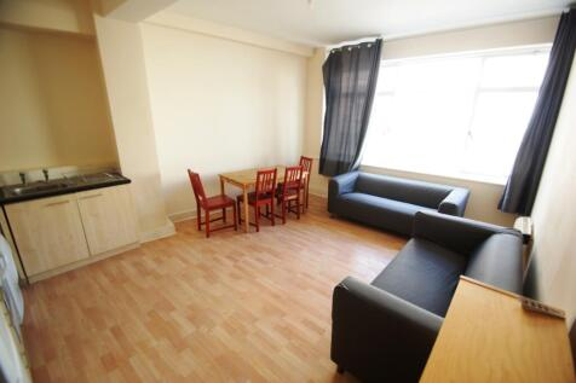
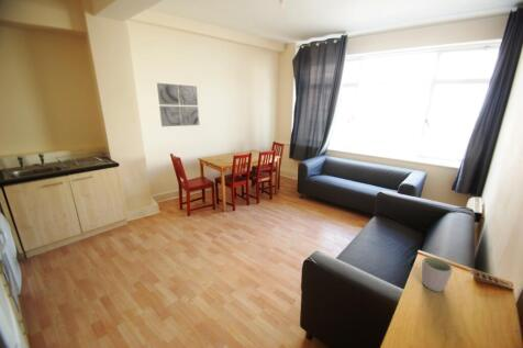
+ mug (436, 272)
+ wall art (179, 106)
